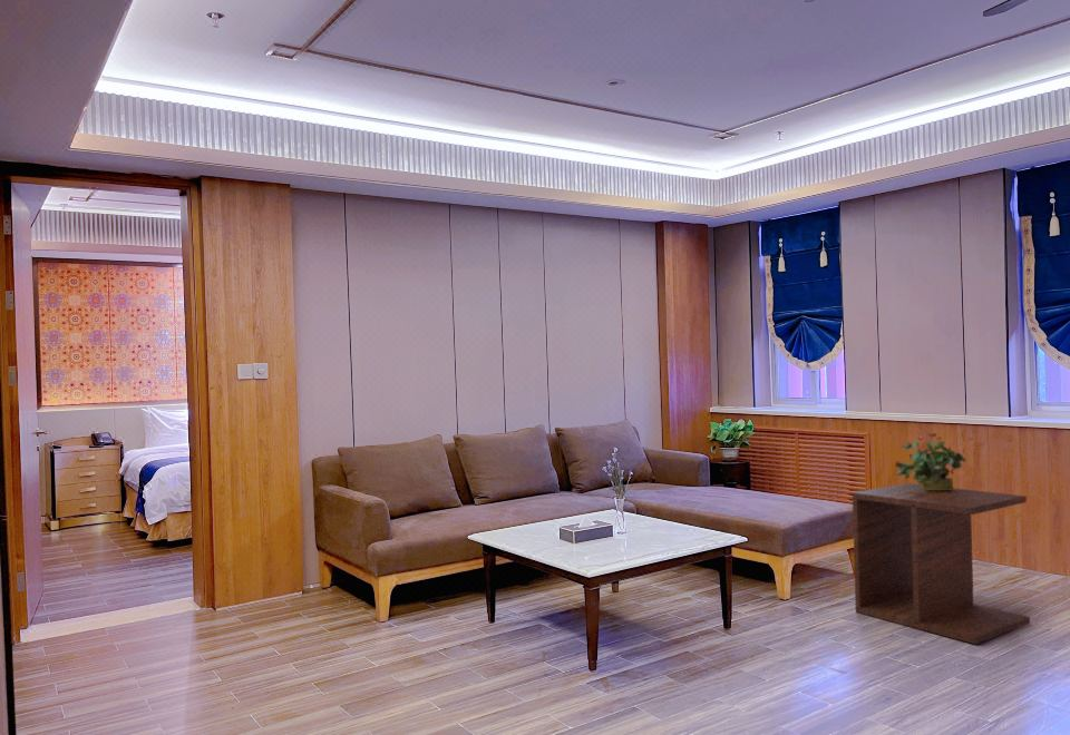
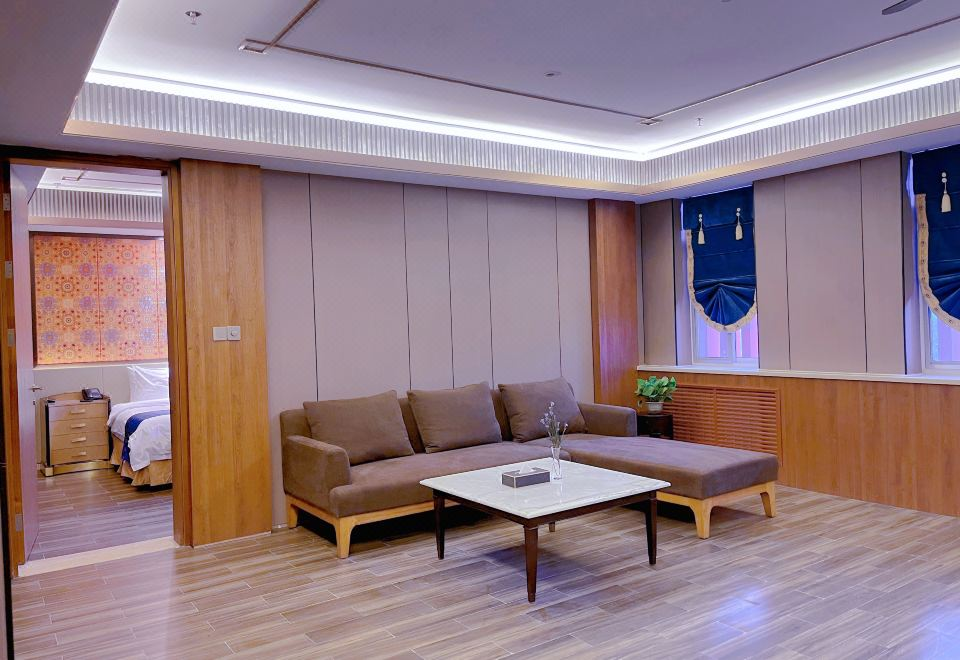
- side table (937, 556)
- potted plant (930, 461)
